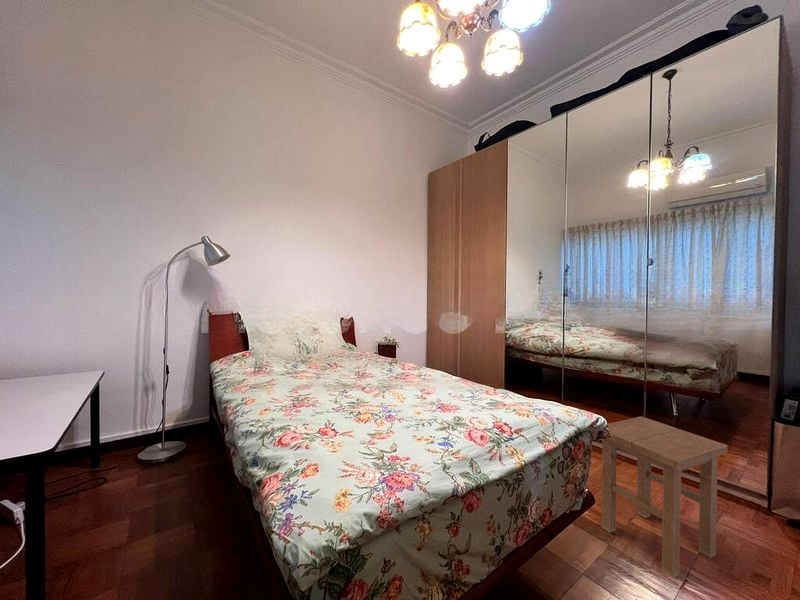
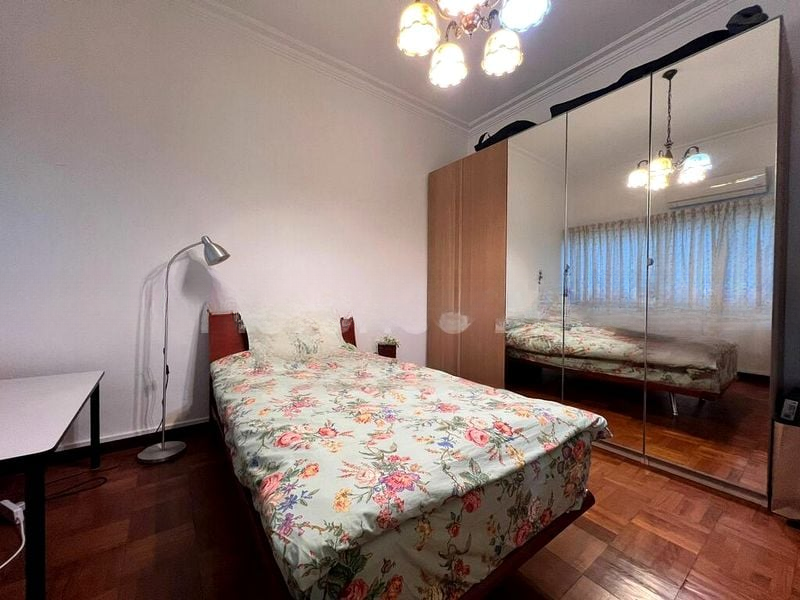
- stool (650, 488)
